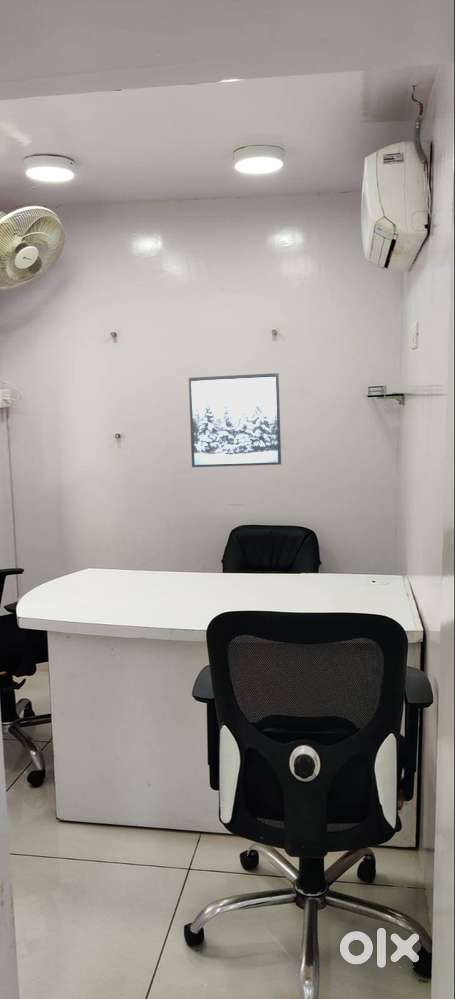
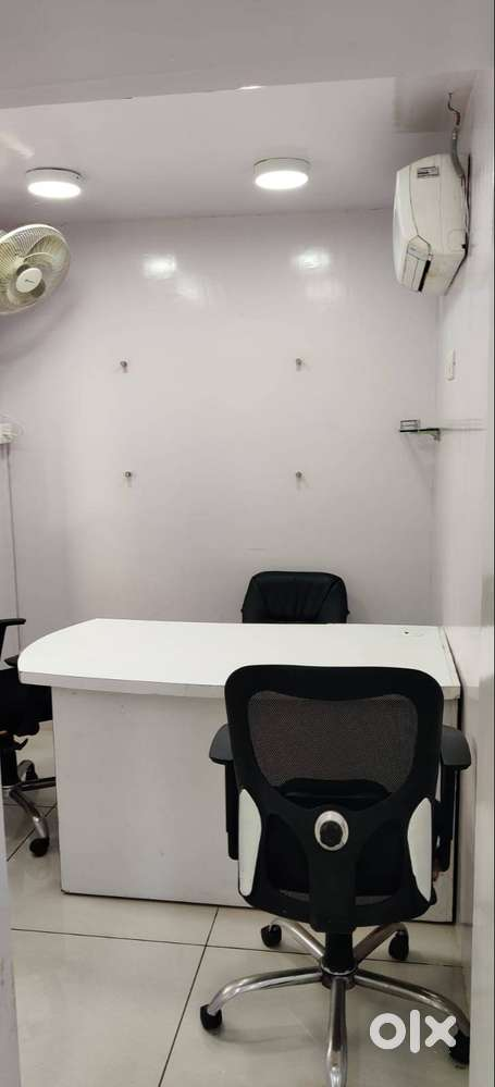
- wall art (234, 420)
